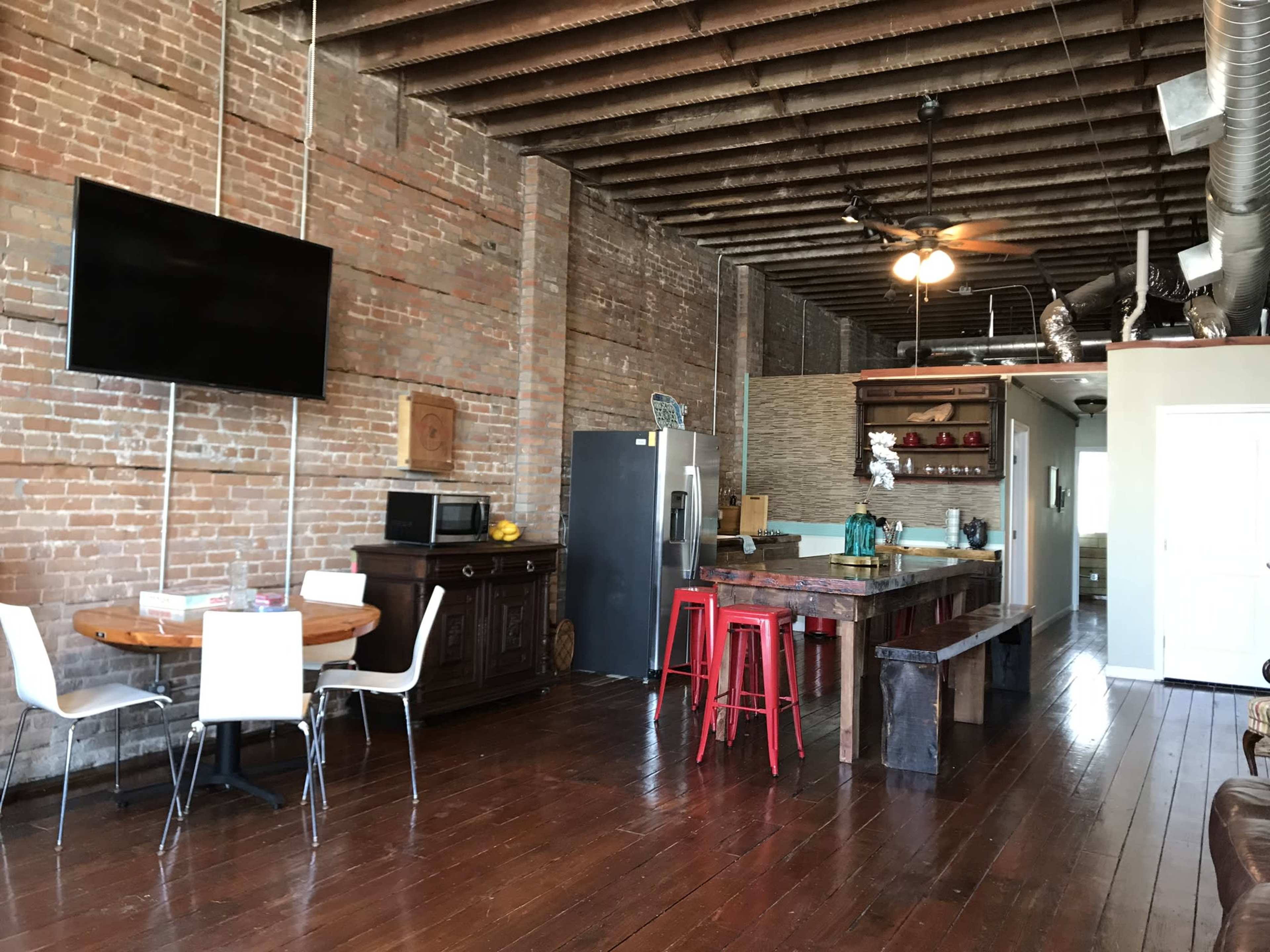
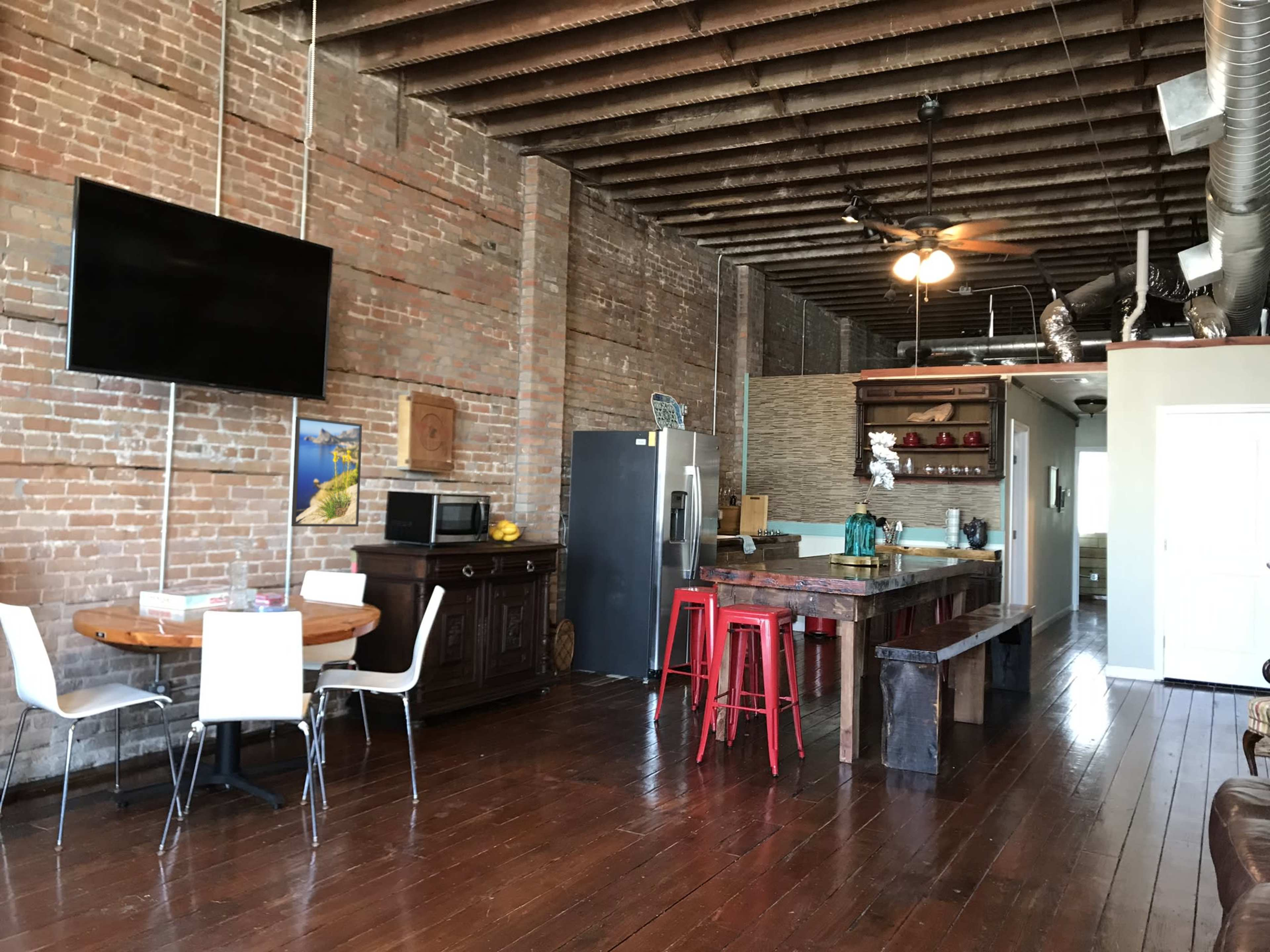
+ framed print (328, 473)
